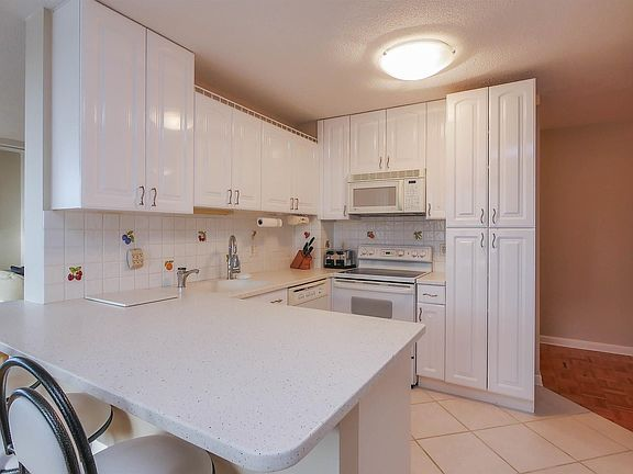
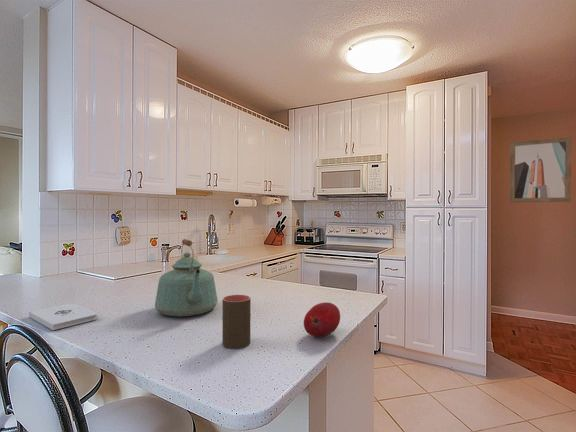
+ notepad (63, 315)
+ wall art (539, 171)
+ fruit (322, 318)
+ kettle (188, 275)
+ cup (236, 320)
